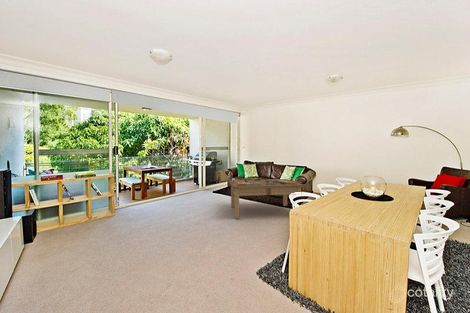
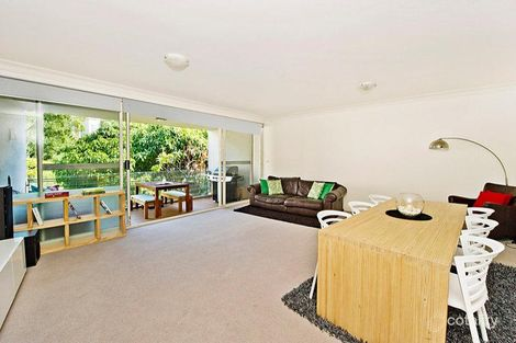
- coffee table (263, 194)
